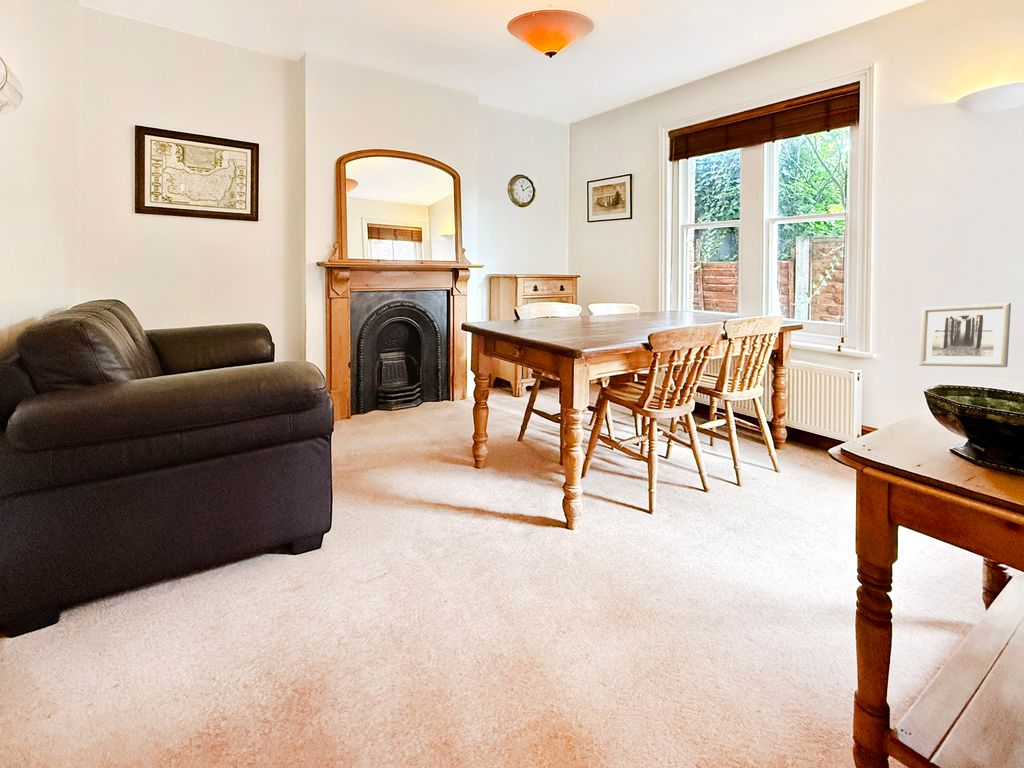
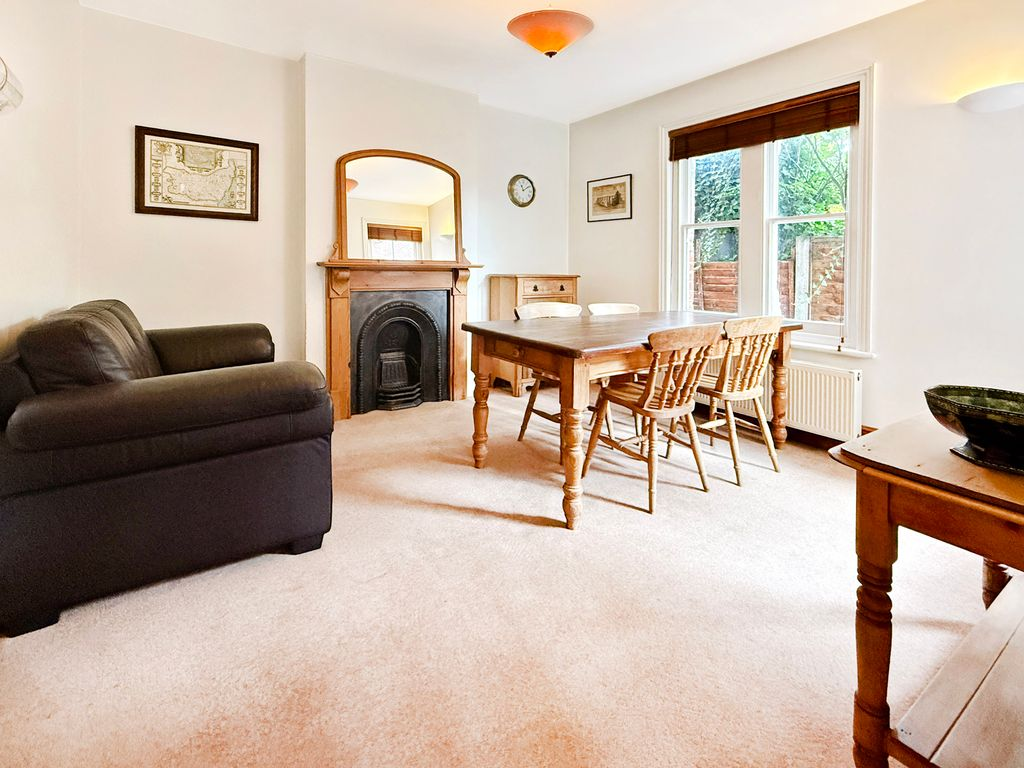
- wall art (962, 335)
